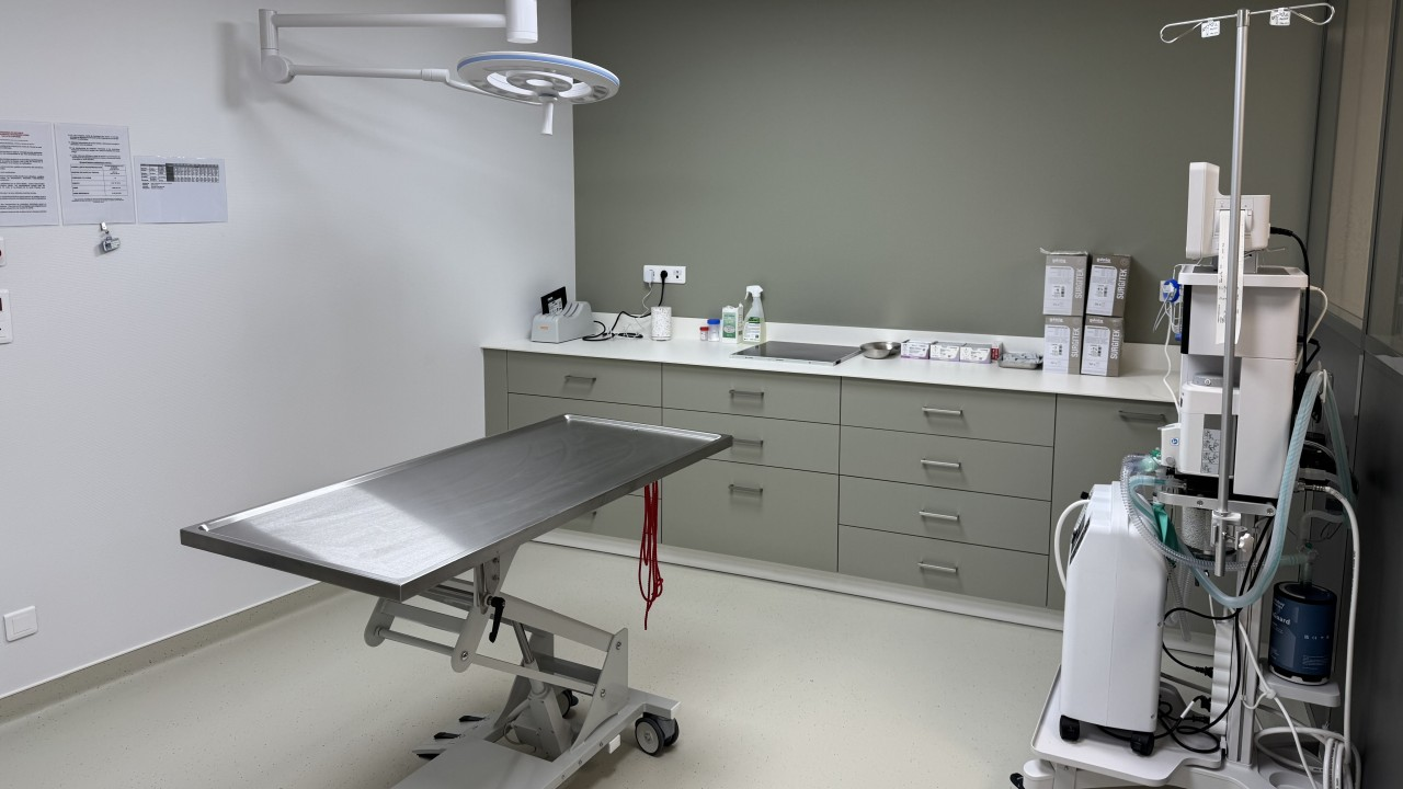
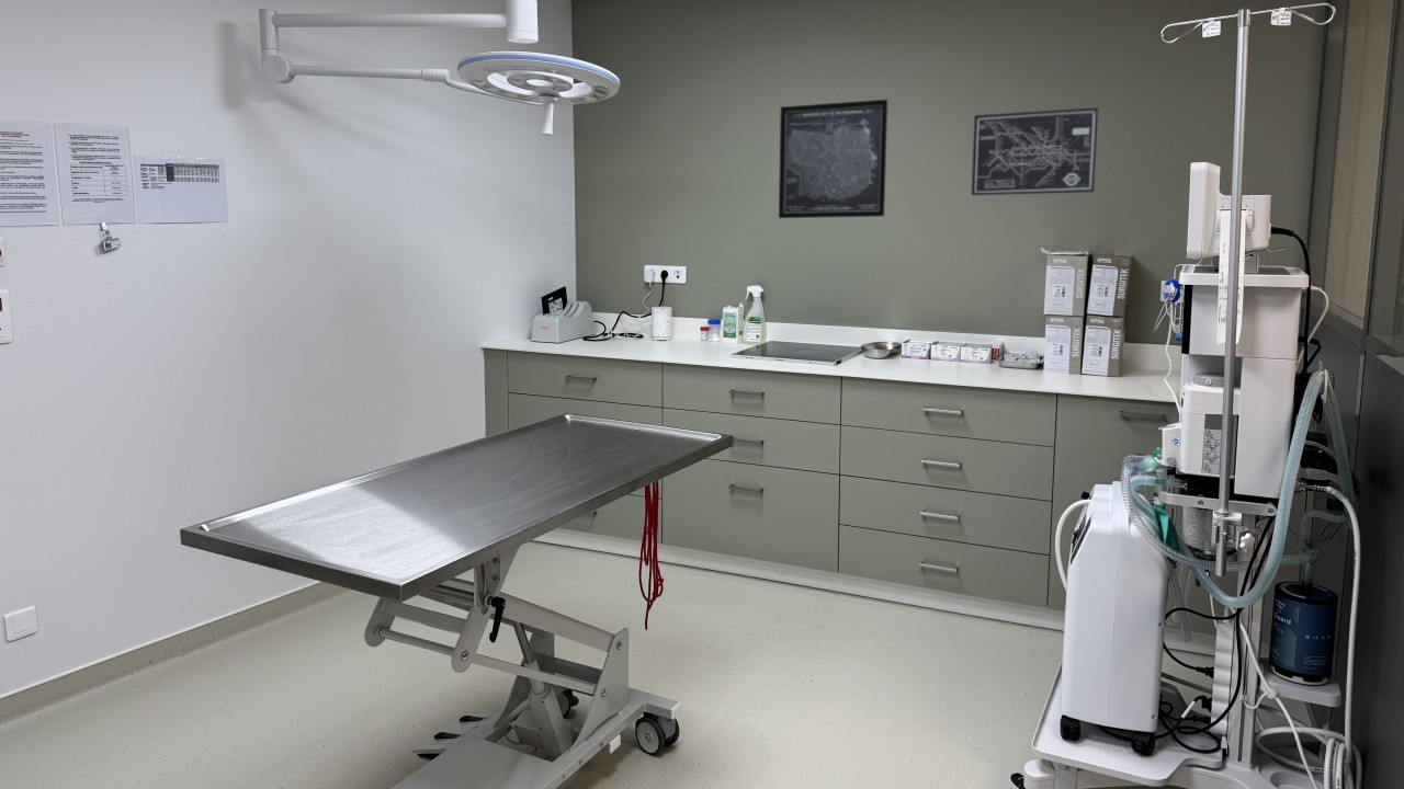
+ wall art (1032, 152)
+ wall art (831, 160)
